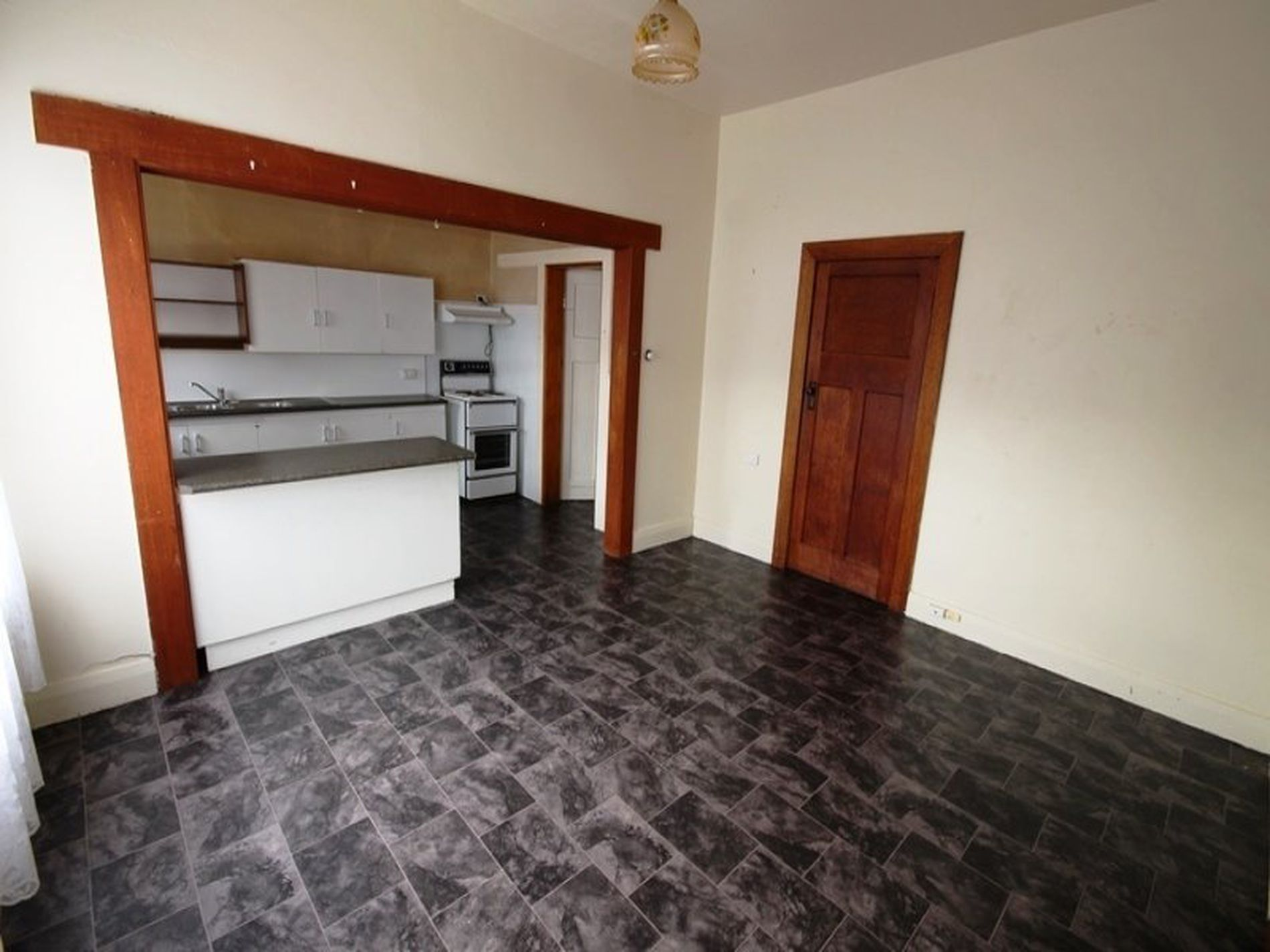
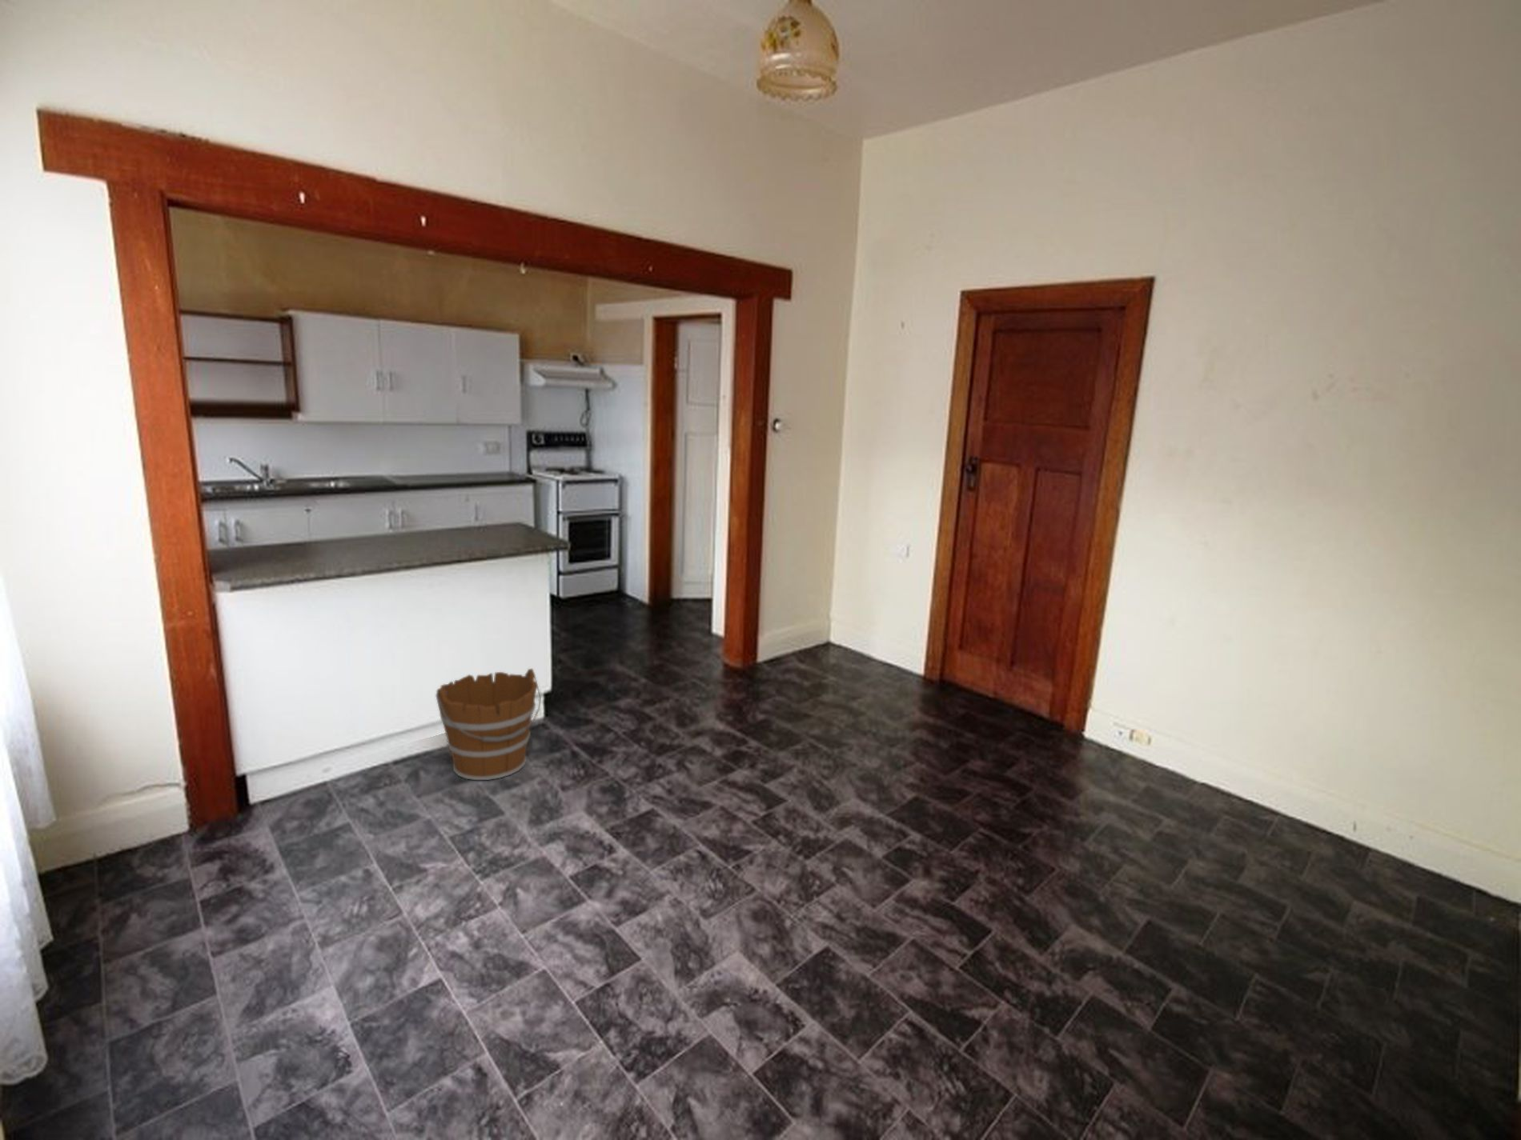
+ bucket (487, 721)
